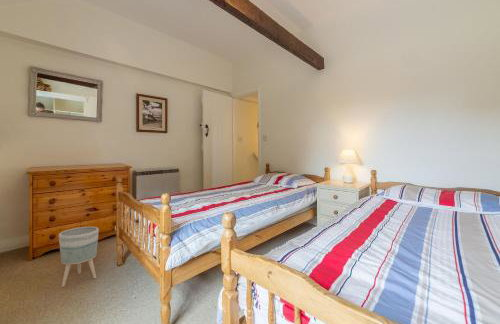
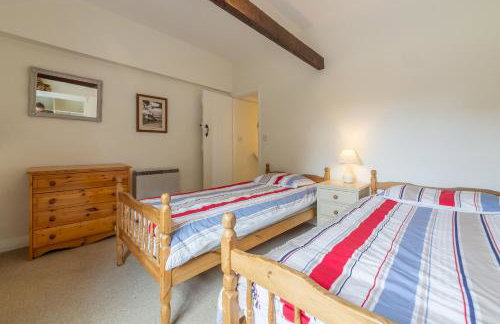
- planter (79, 255)
